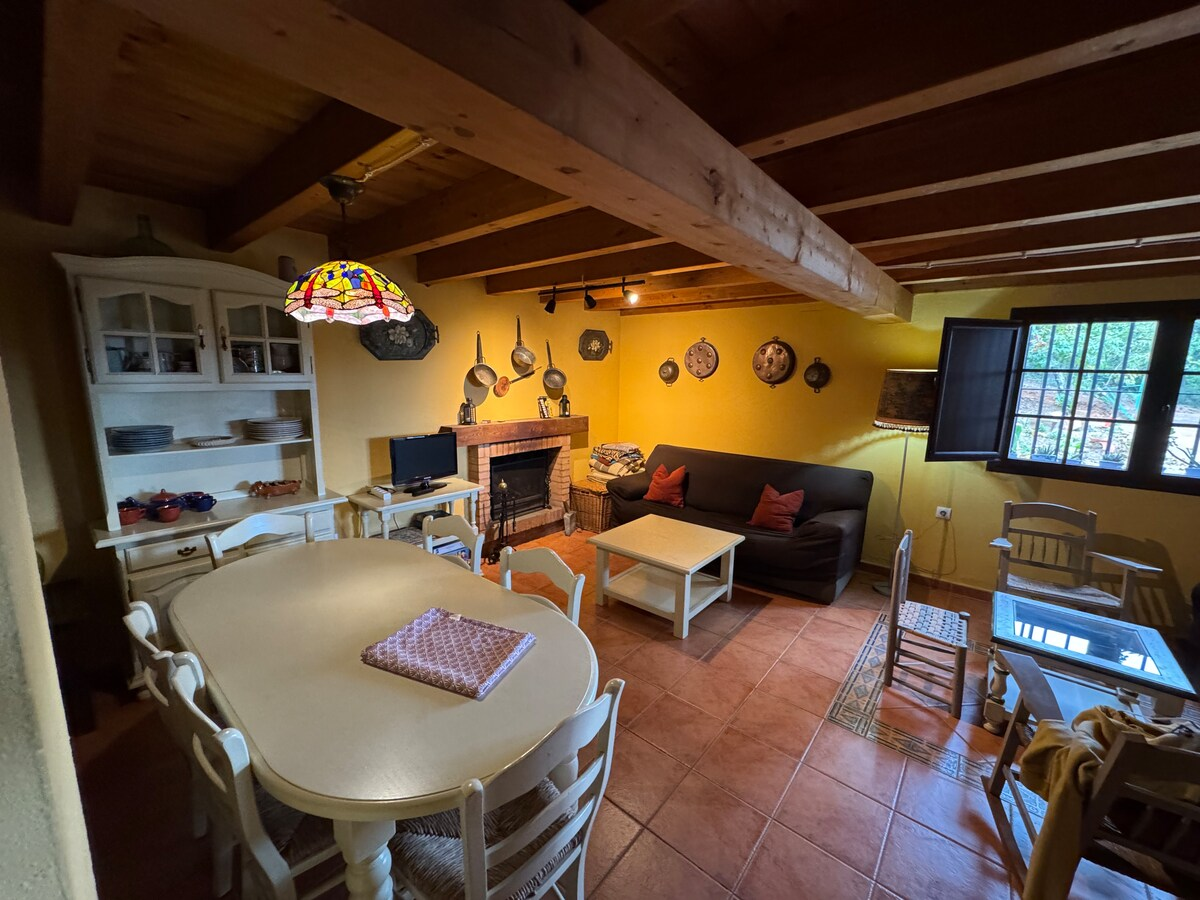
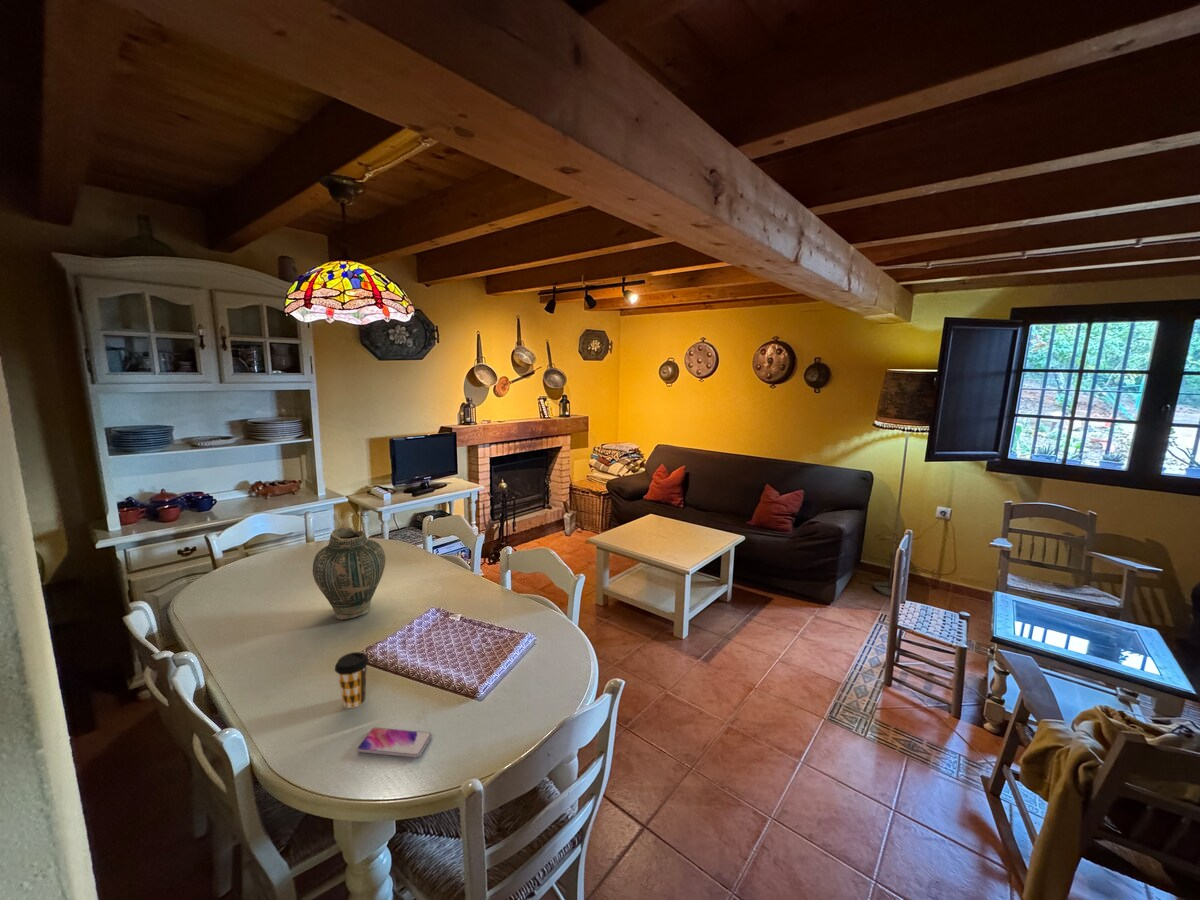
+ coffee cup (352, 680)
+ vase (350, 572)
+ smartphone (395, 741)
